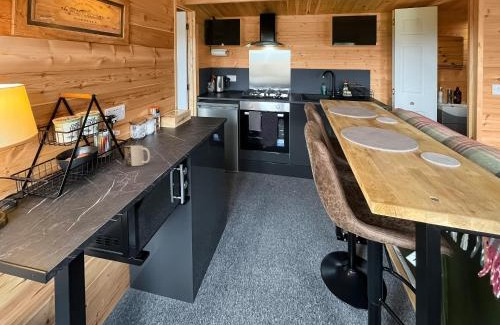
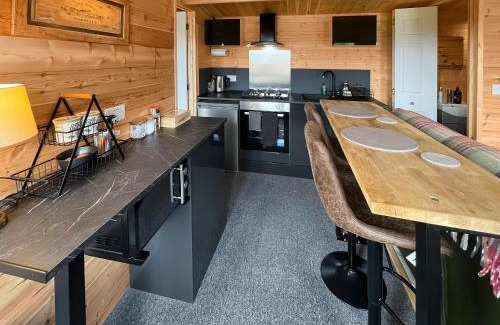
- mug (138, 155)
